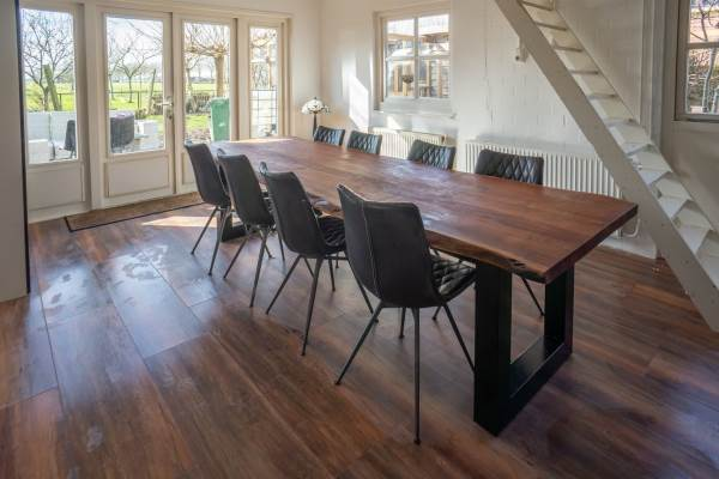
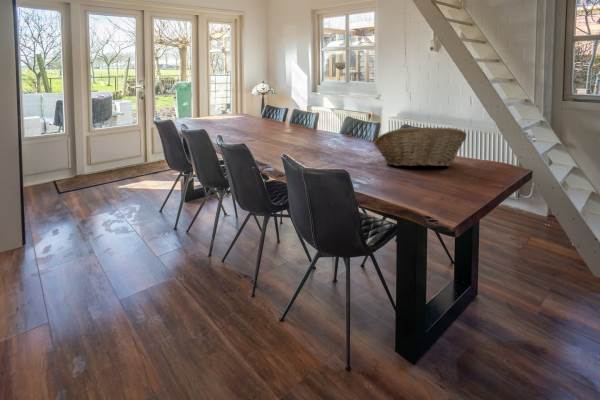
+ fruit basket (419, 147)
